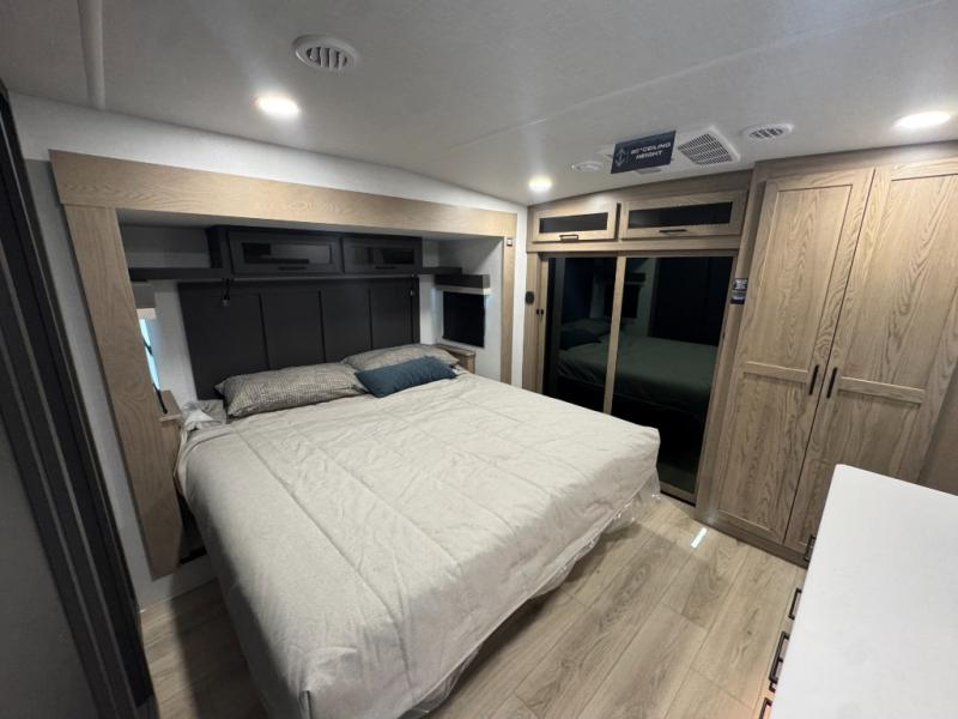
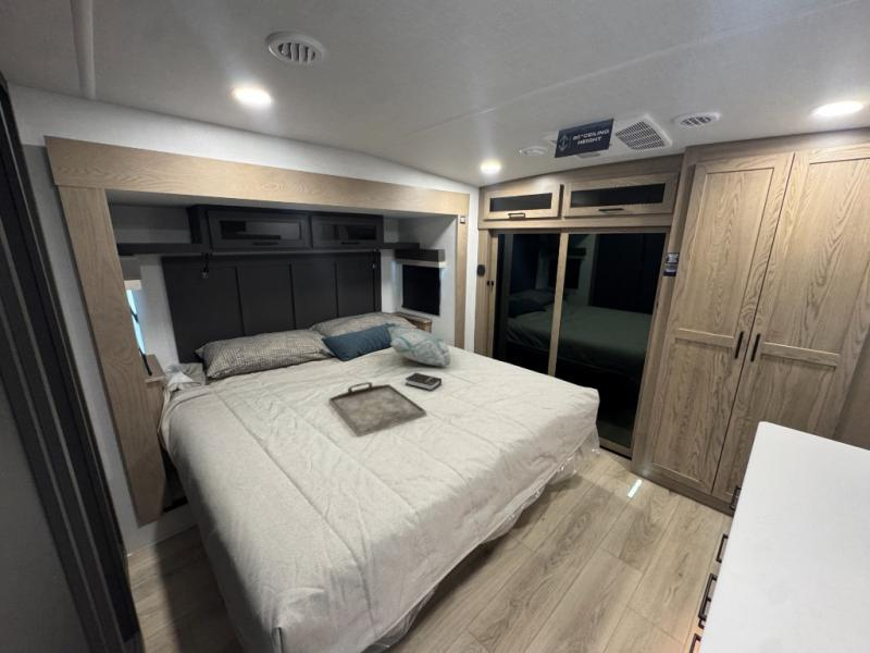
+ decorative pillow (417, 345)
+ hardback book (423, 381)
+ serving tray (375, 403)
